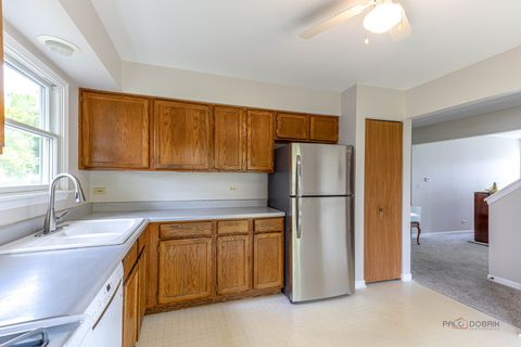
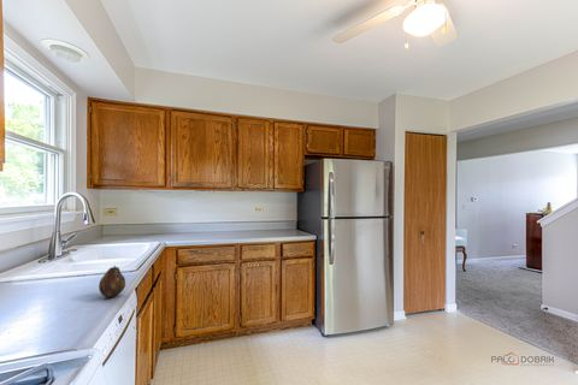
+ fruit (112, 280)
